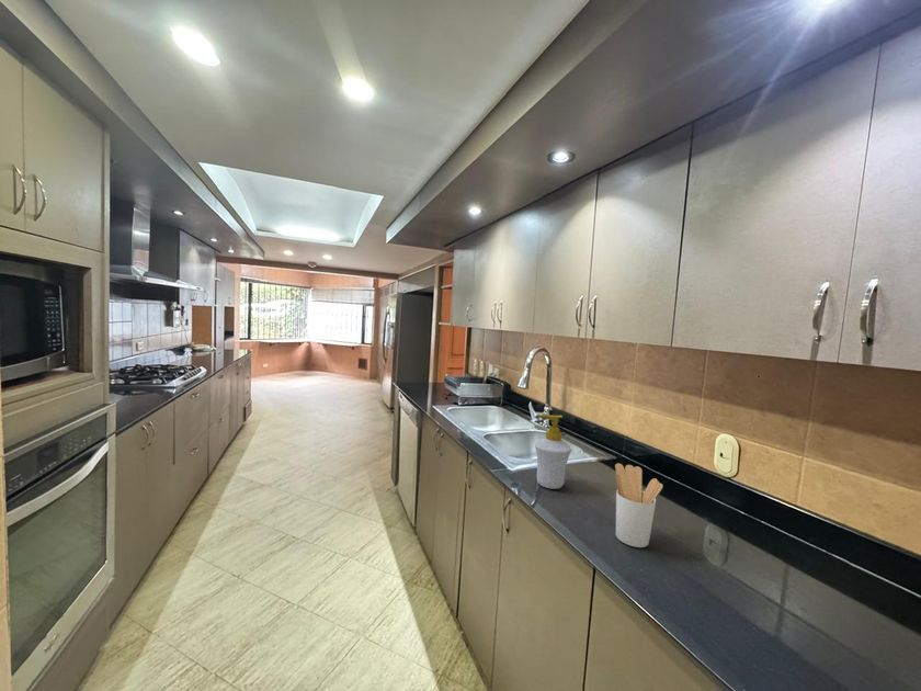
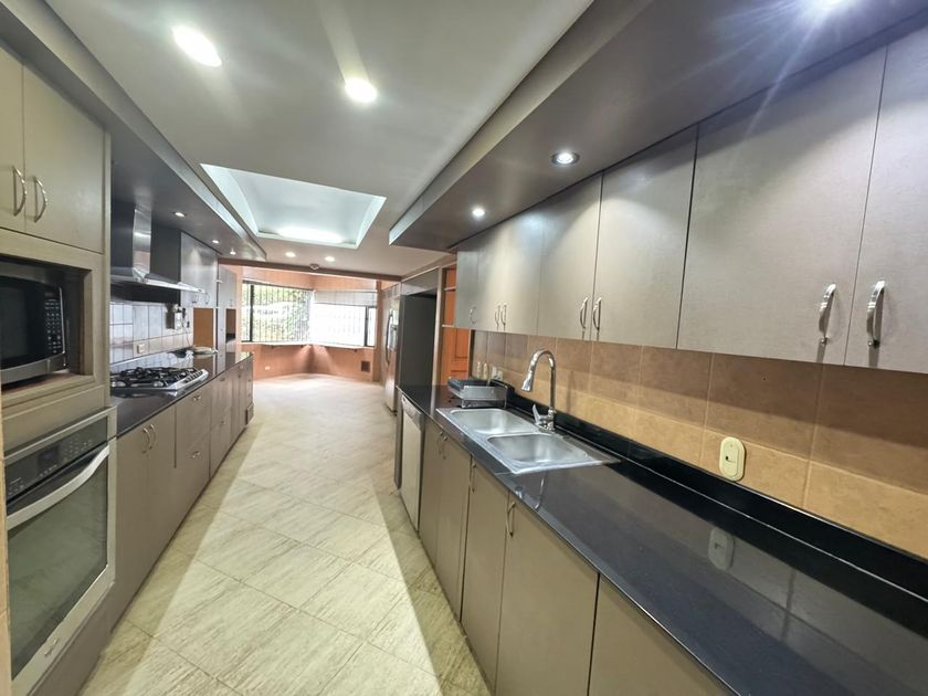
- soap bottle (553, 450)
- utensil holder (632, 501)
